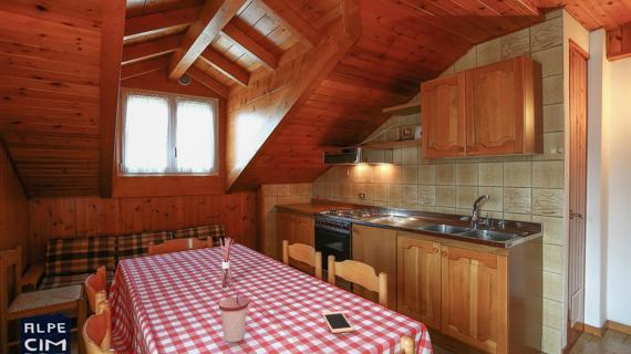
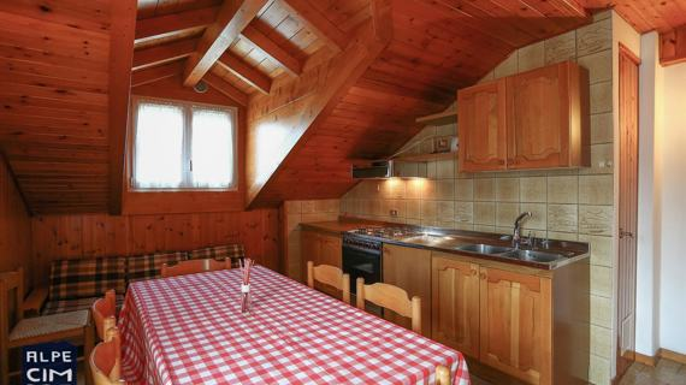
- cup (234, 315)
- cell phone (337, 321)
